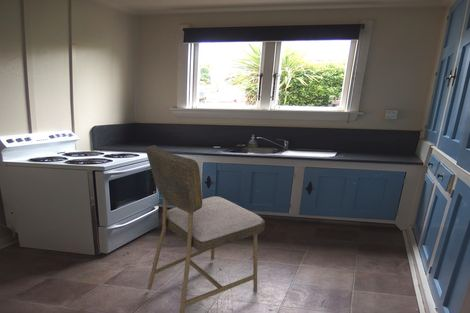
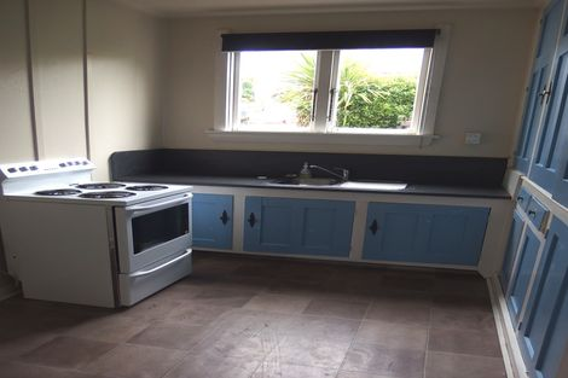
- dining chair (204, 221)
